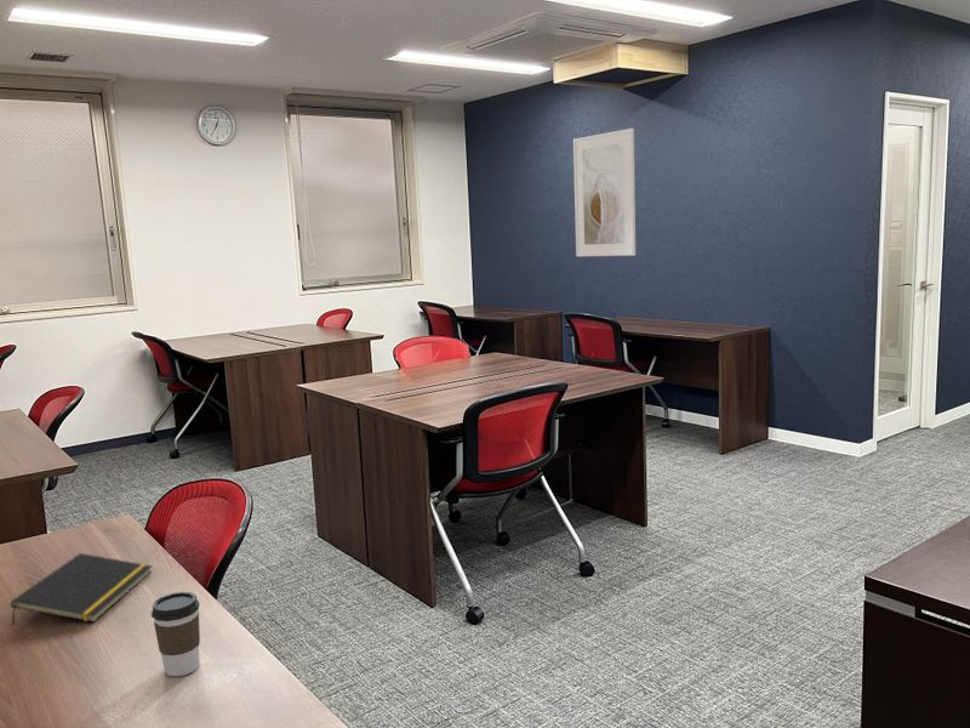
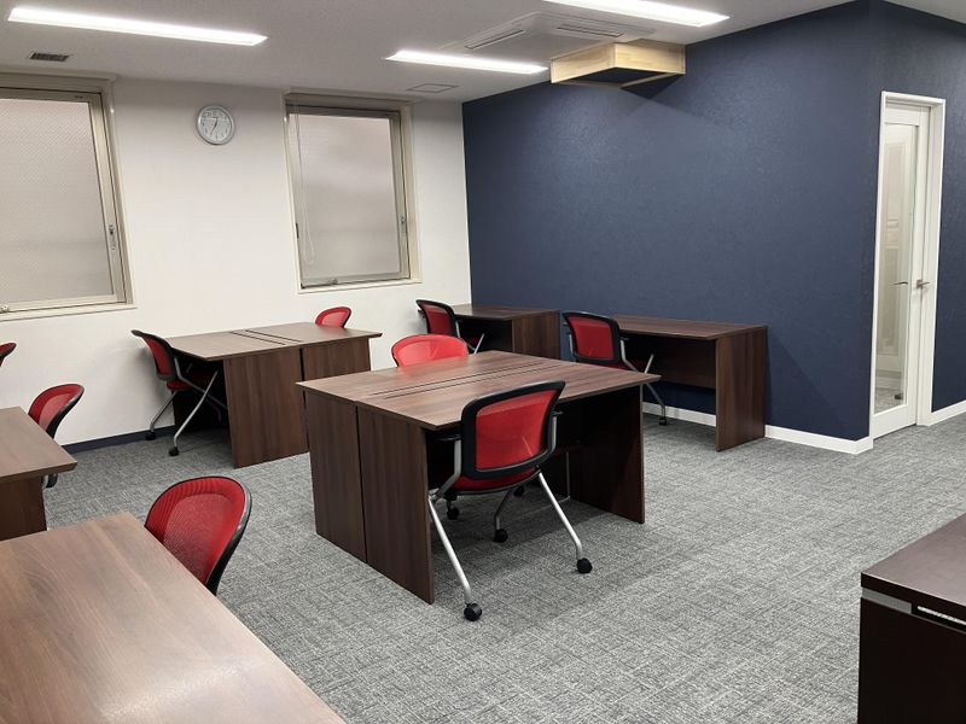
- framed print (603, 195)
- coffee cup (178, 633)
- notepad (86, 585)
